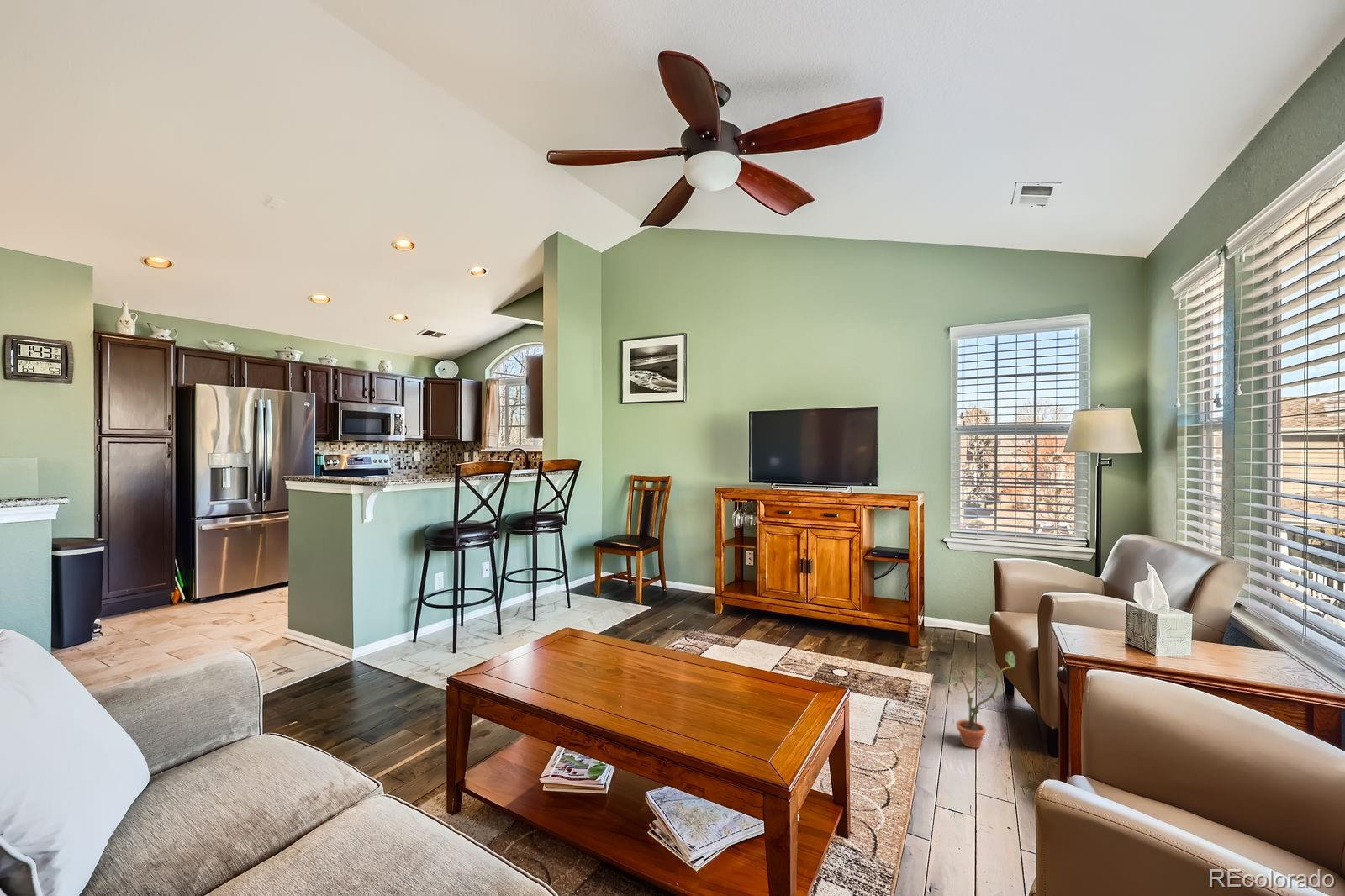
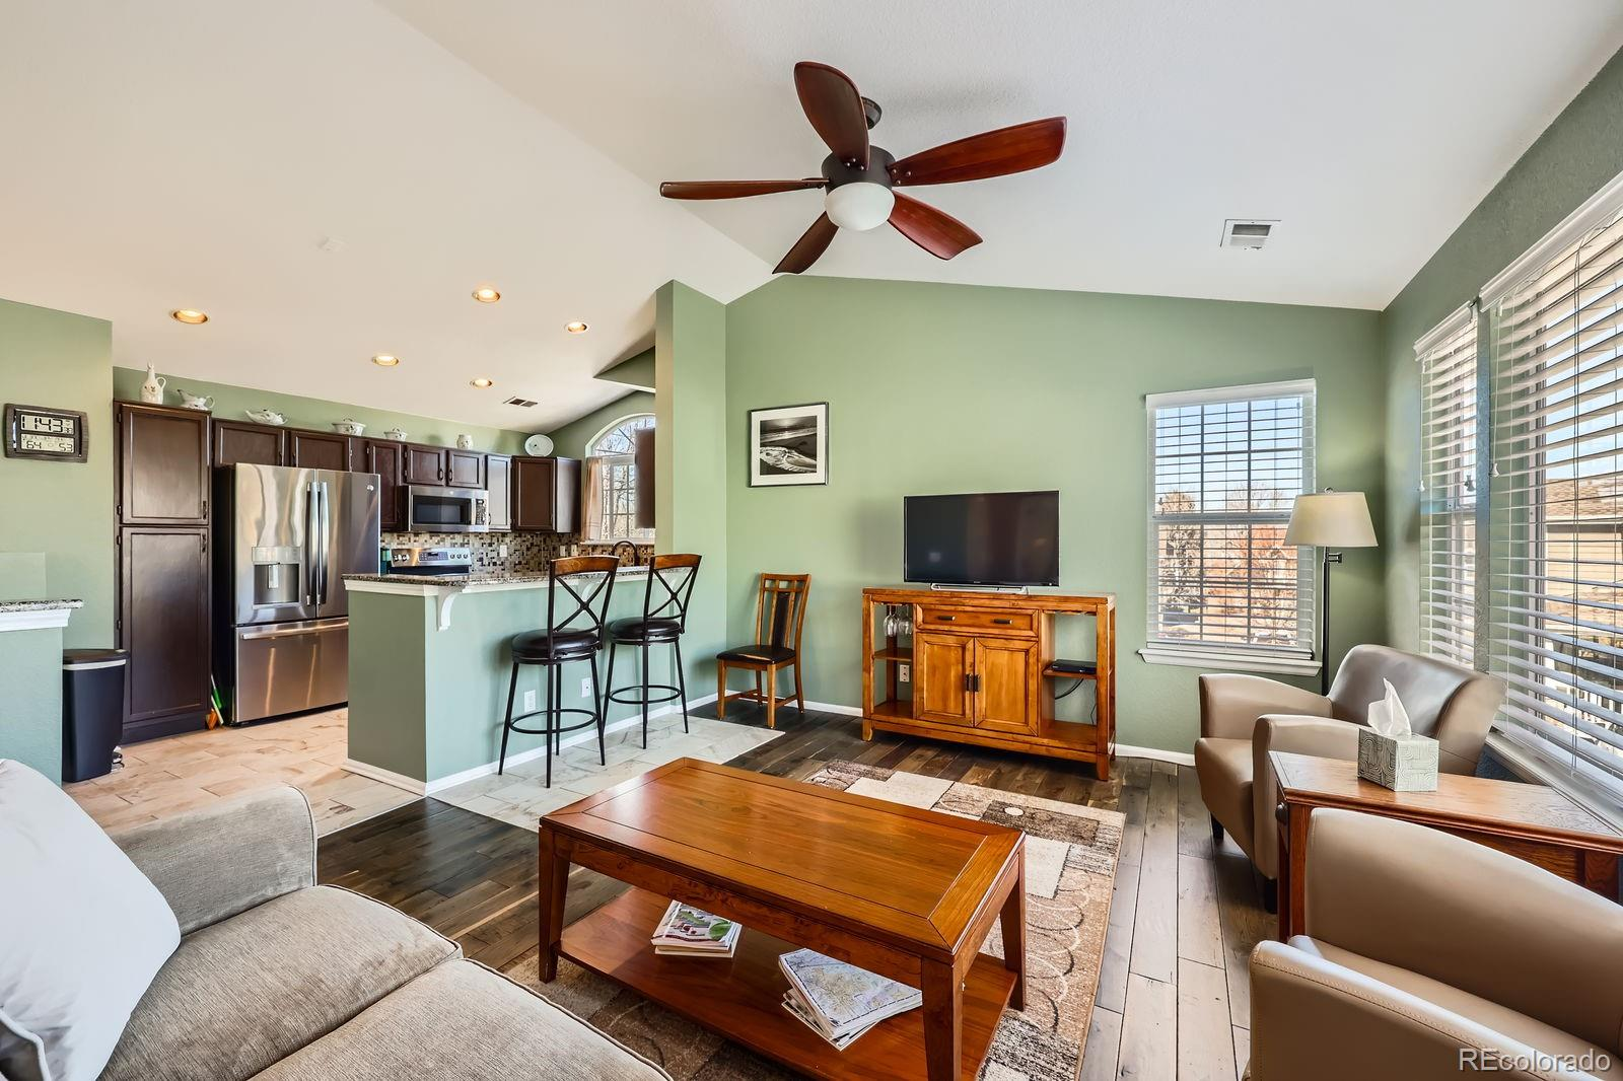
- potted plant (979, 702)
